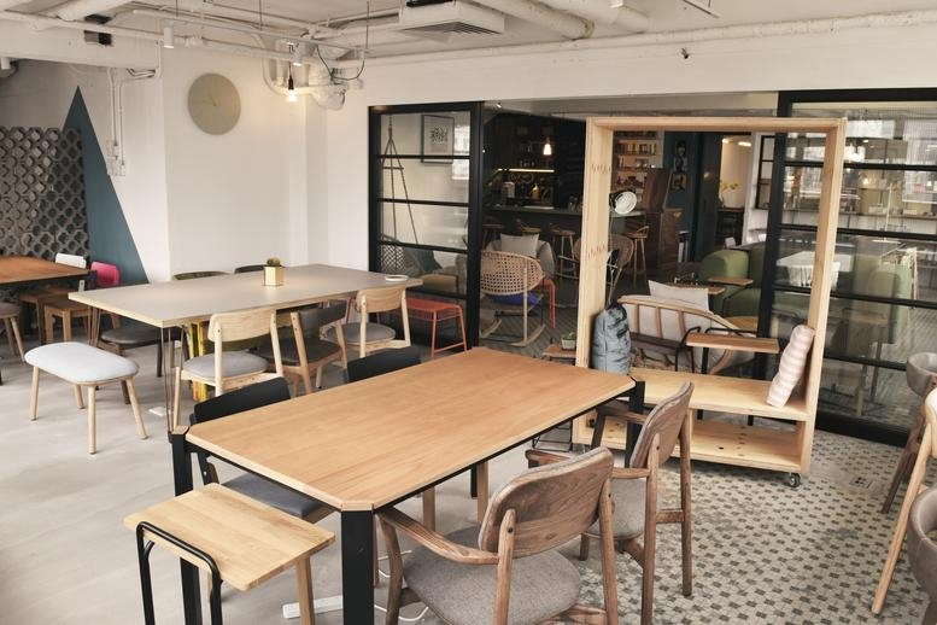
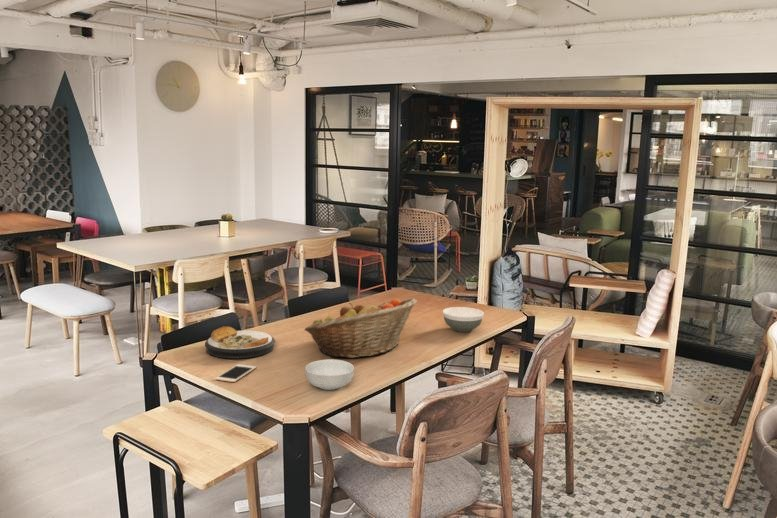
+ cell phone (236, 372)
+ fruit basket (362, 323)
+ plate (240, 341)
+ cereal bowl (329, 376)
+ bowl (462, 320)
